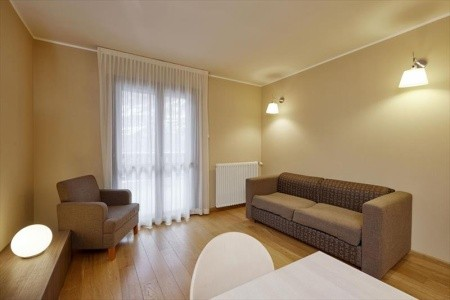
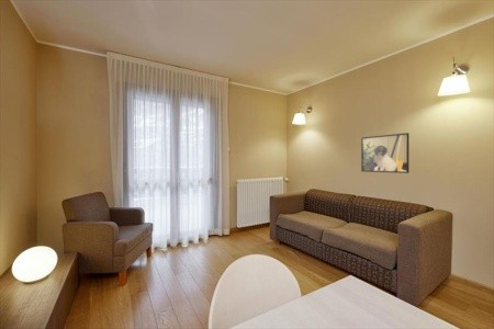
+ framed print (383, 154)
